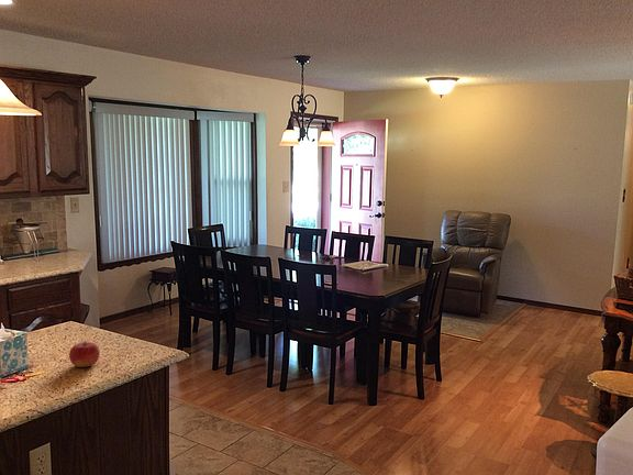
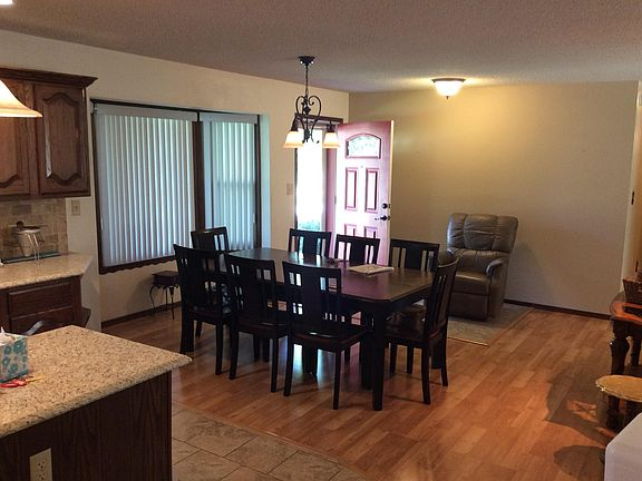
- fruit (85, 353)
